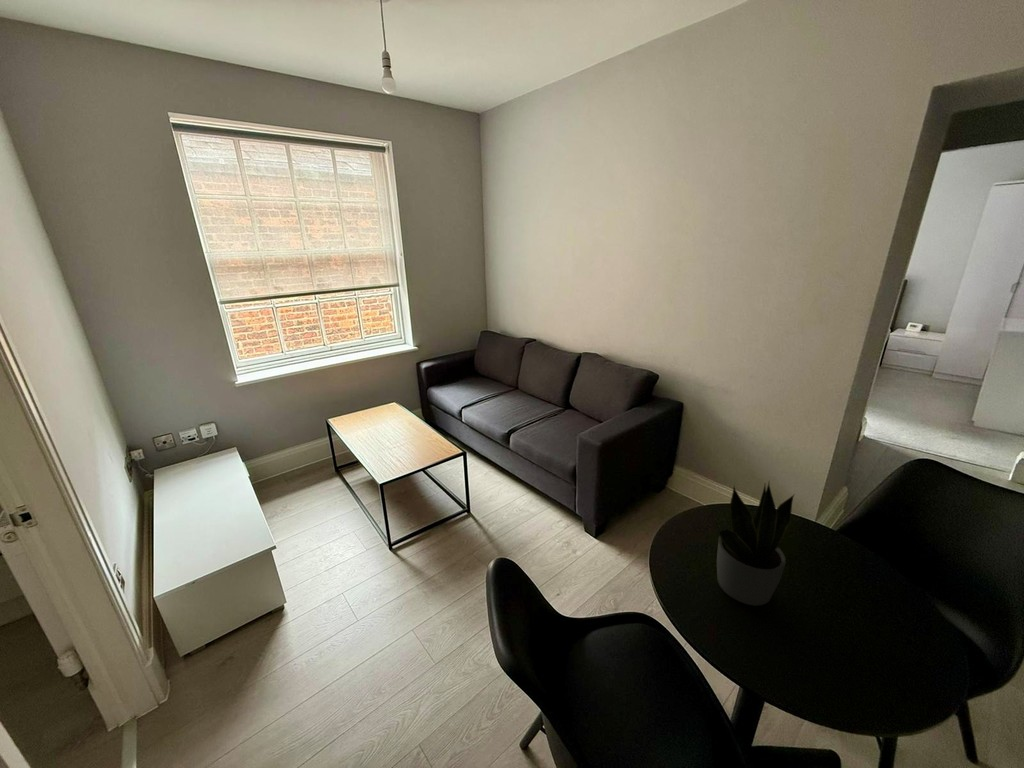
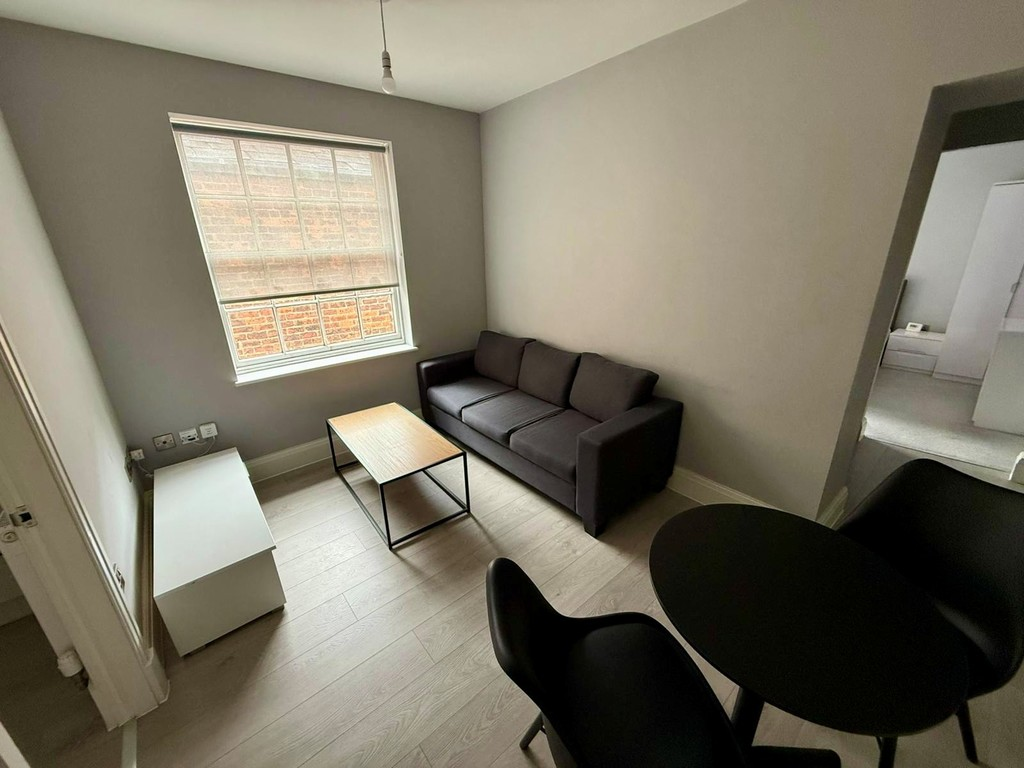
- potted plant (755, 534)
